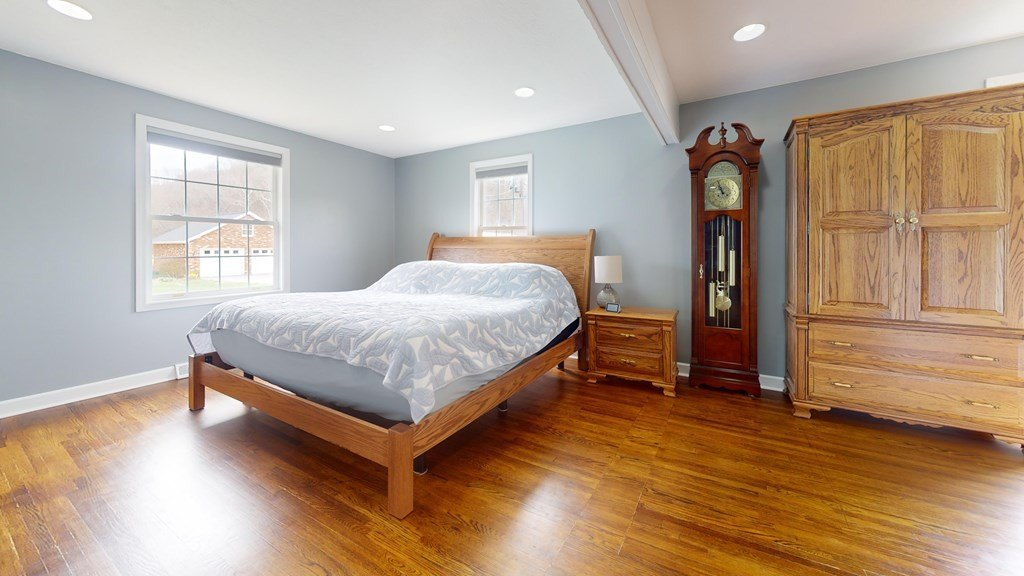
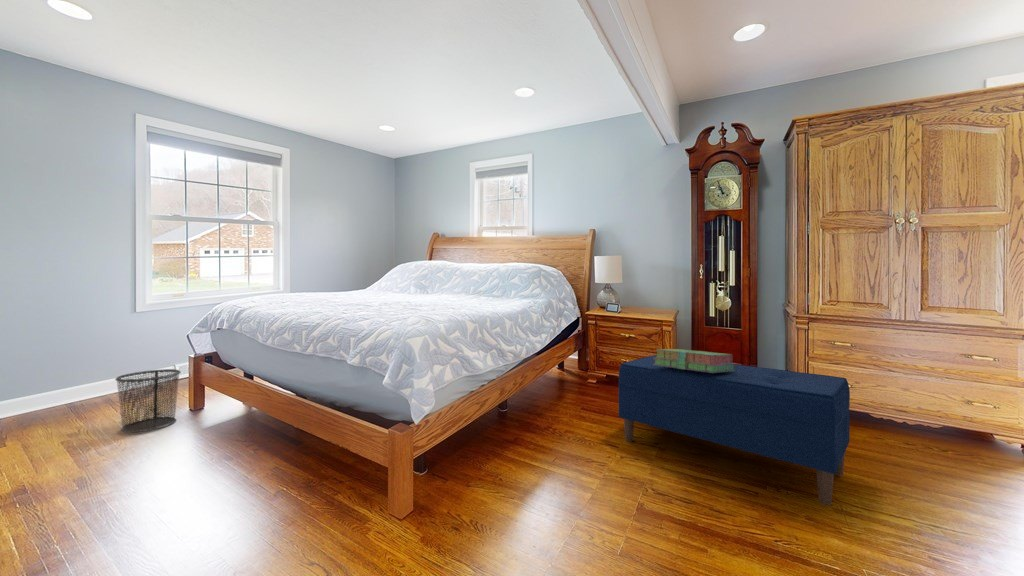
+ bench (723, 413)
+ waste bin (149, 400)
+ stack of books (693, 361)
